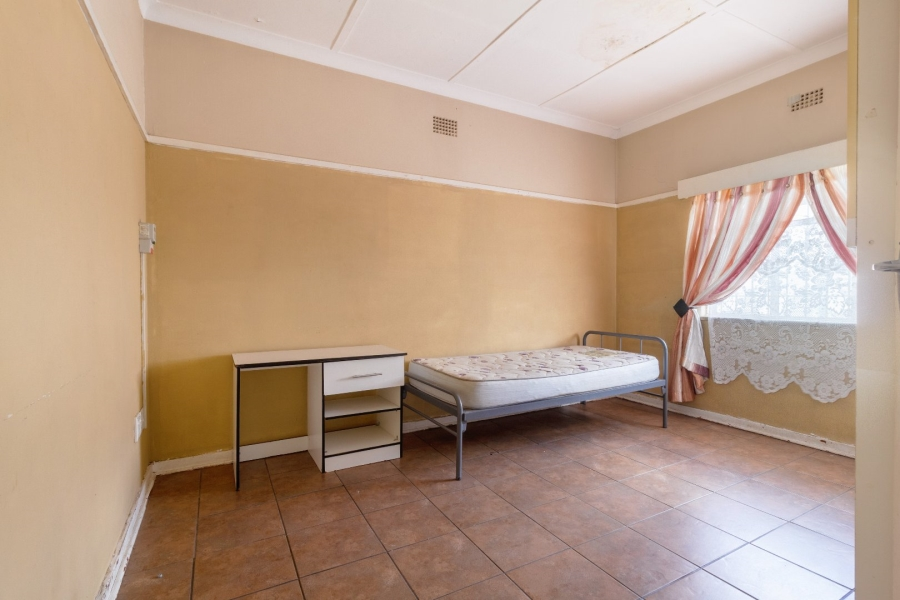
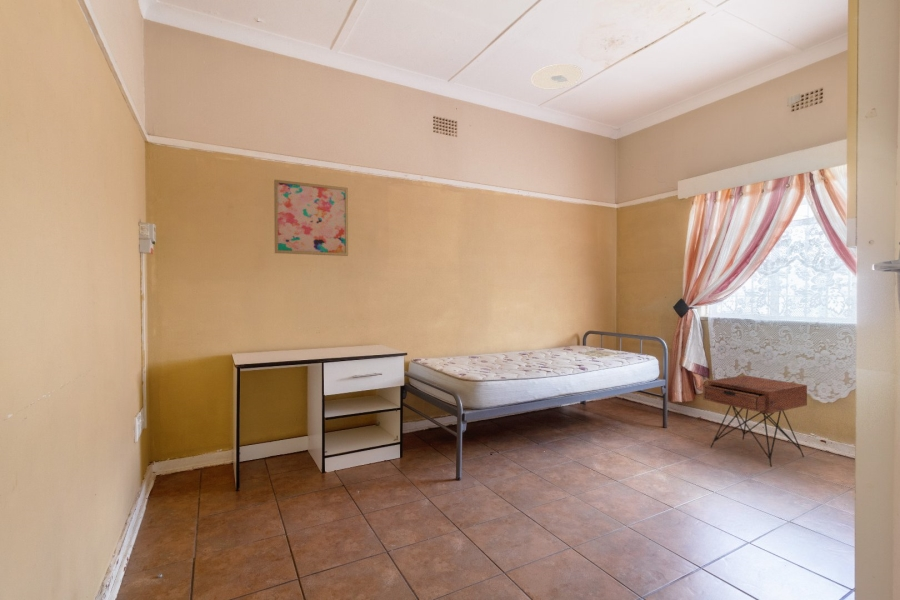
+ wall art (312, 219)
+ nightstand (752, 418)
+ ceiling light (556, 75)
